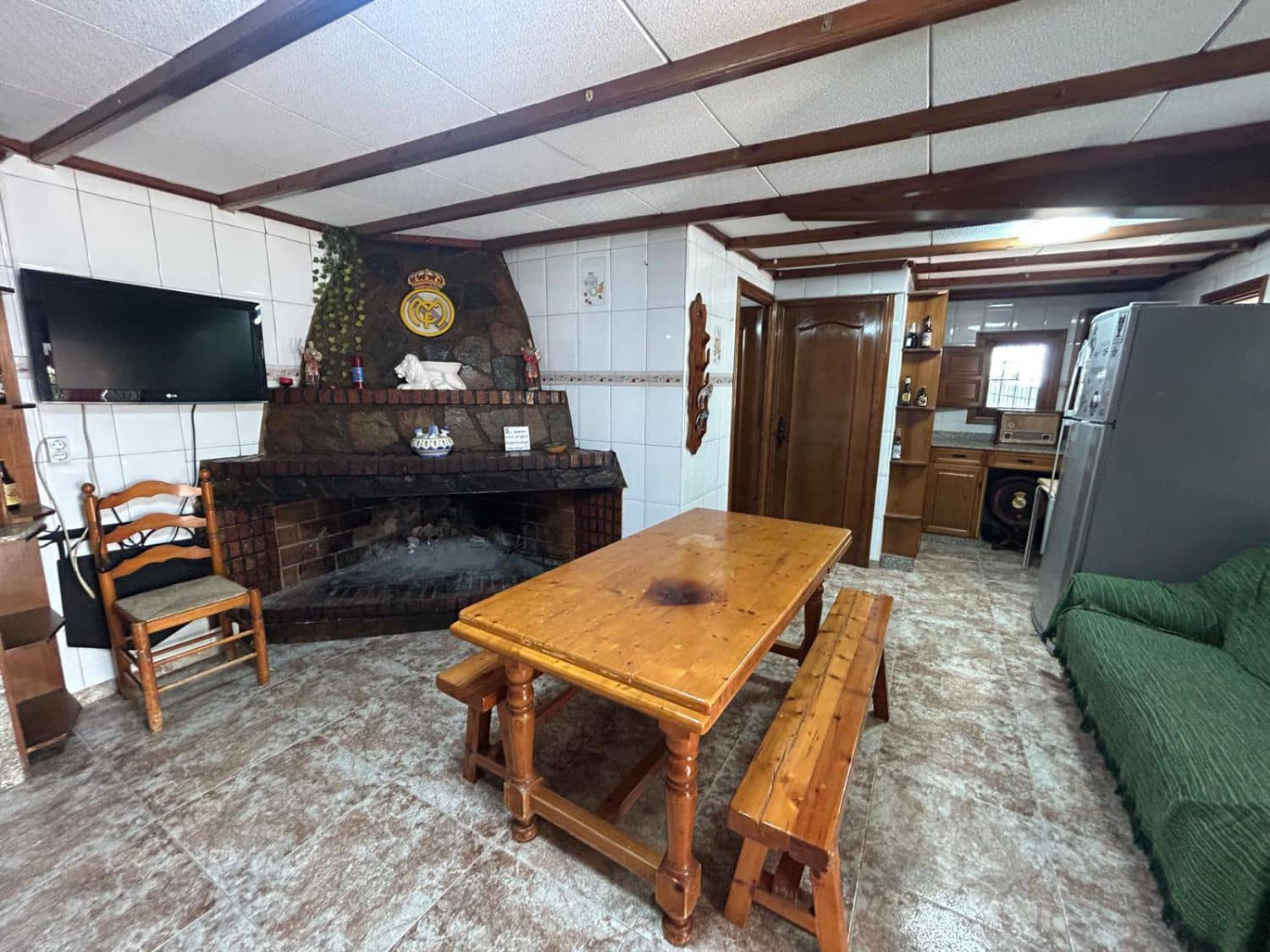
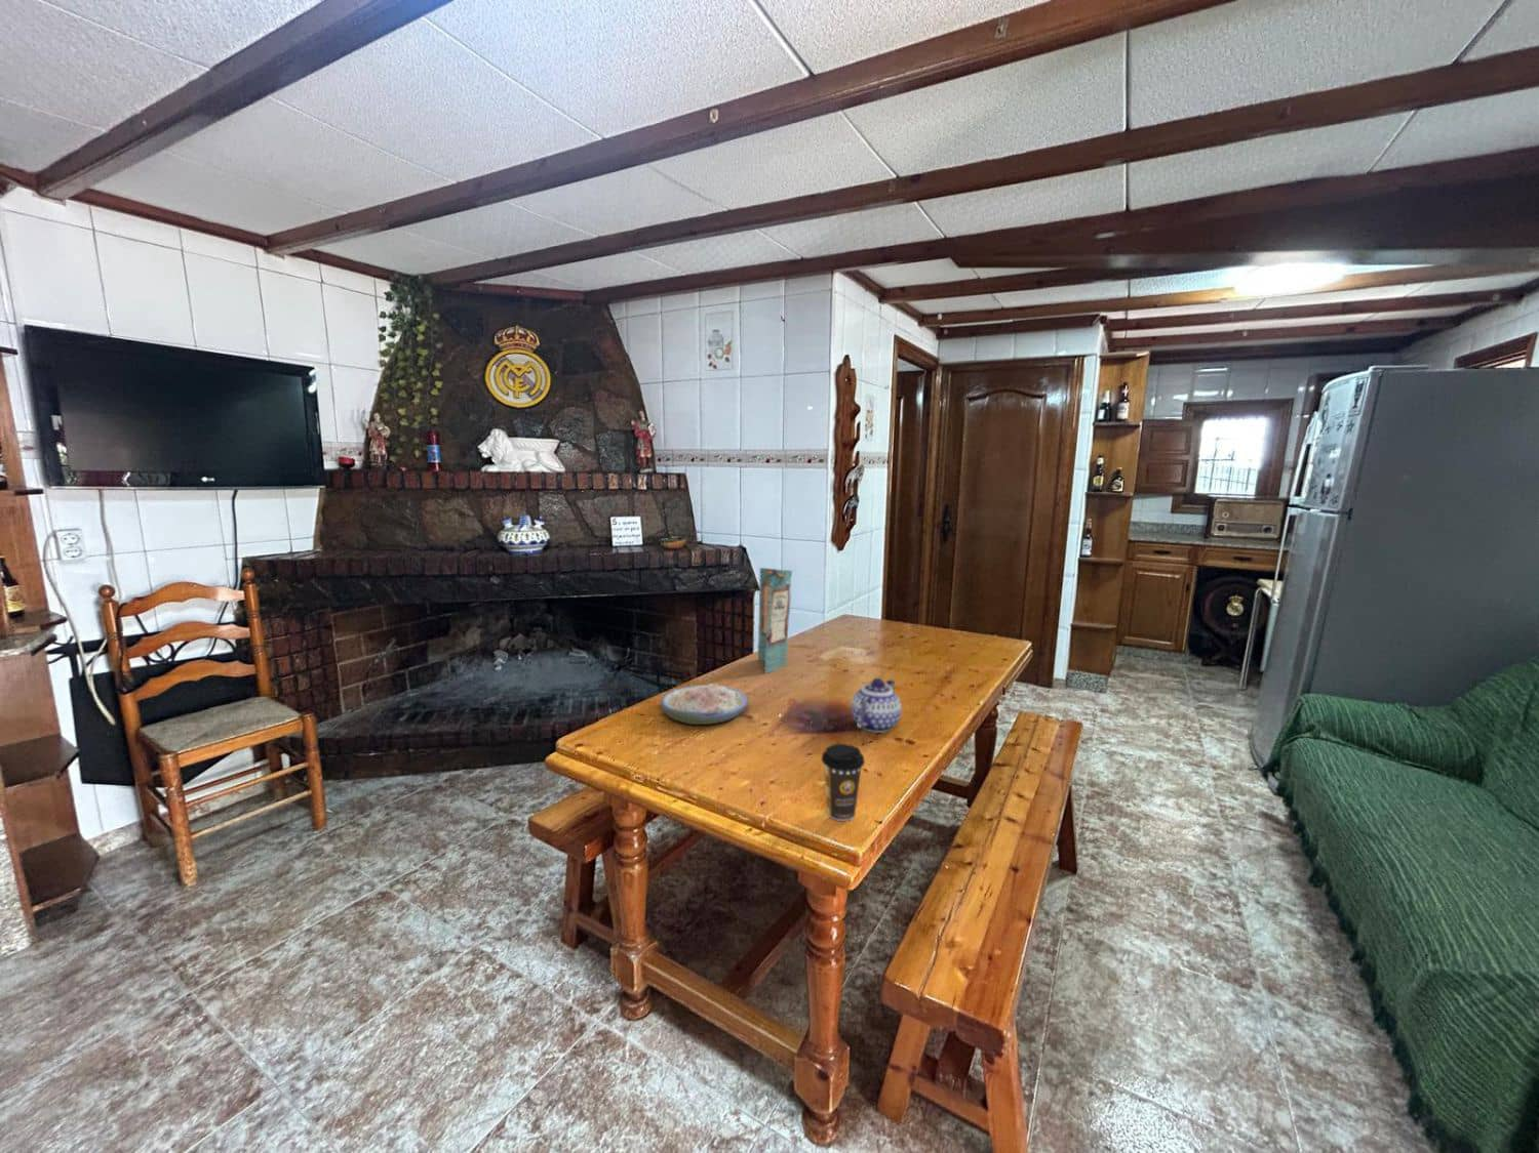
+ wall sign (768, 620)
+ teapot (876, 702)
+ soup (704, 700)
+ coffee cup (841, 782)
